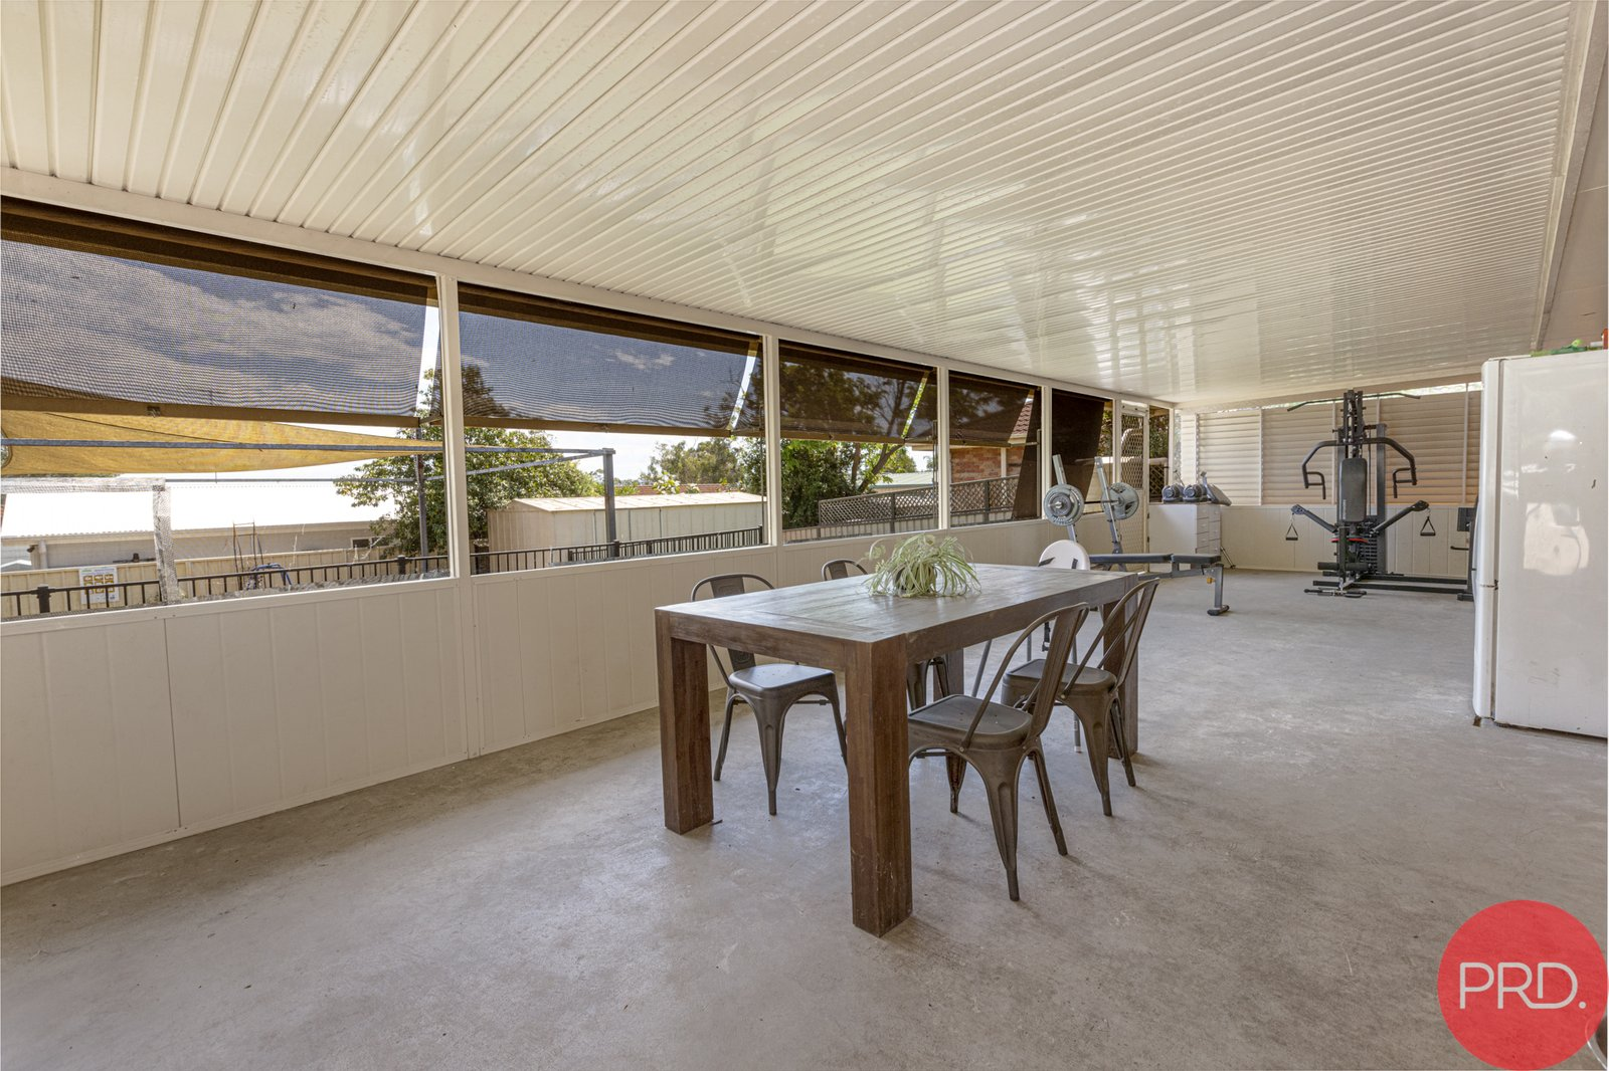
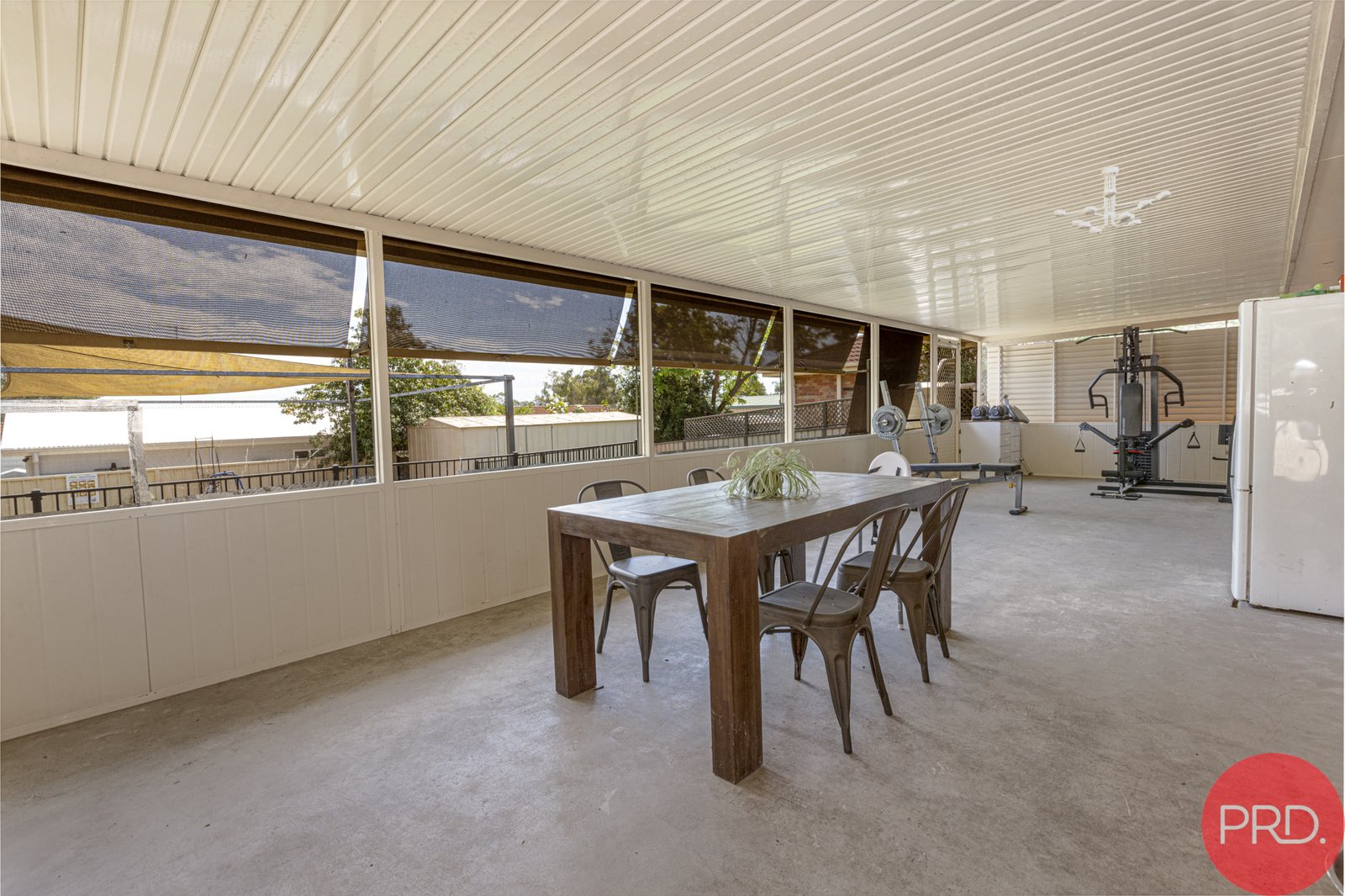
+ ceiling light fixture (1110, 198)
